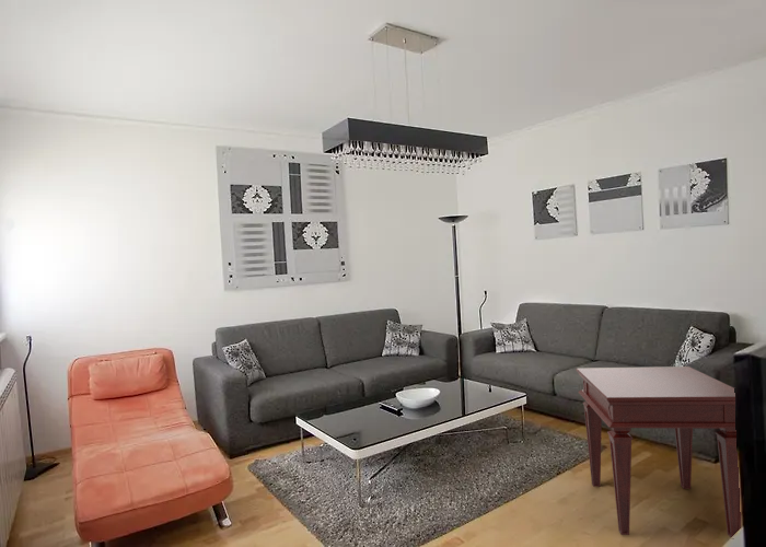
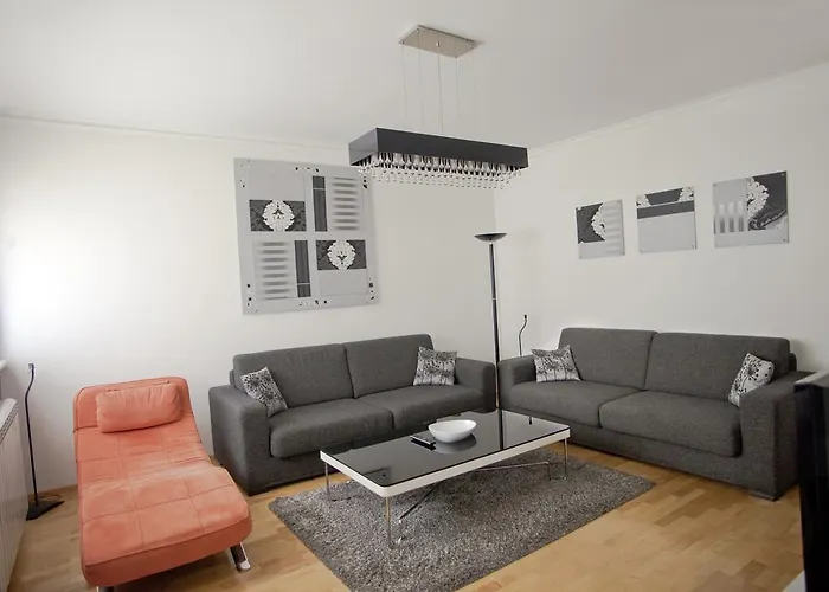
- side table (654, 427)
